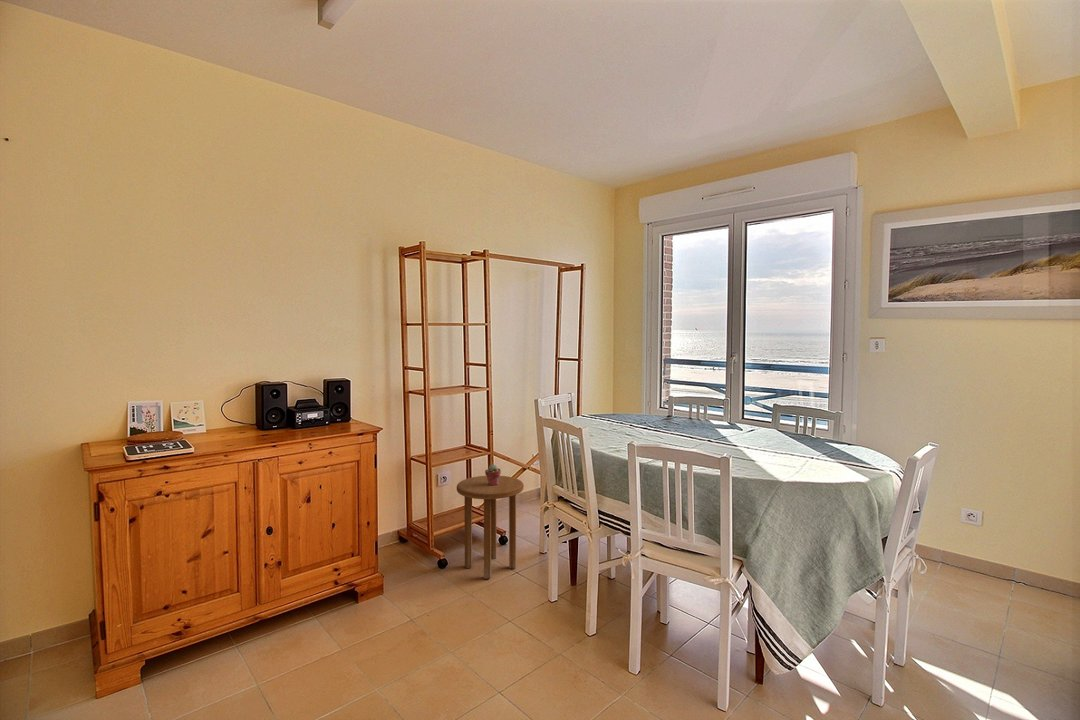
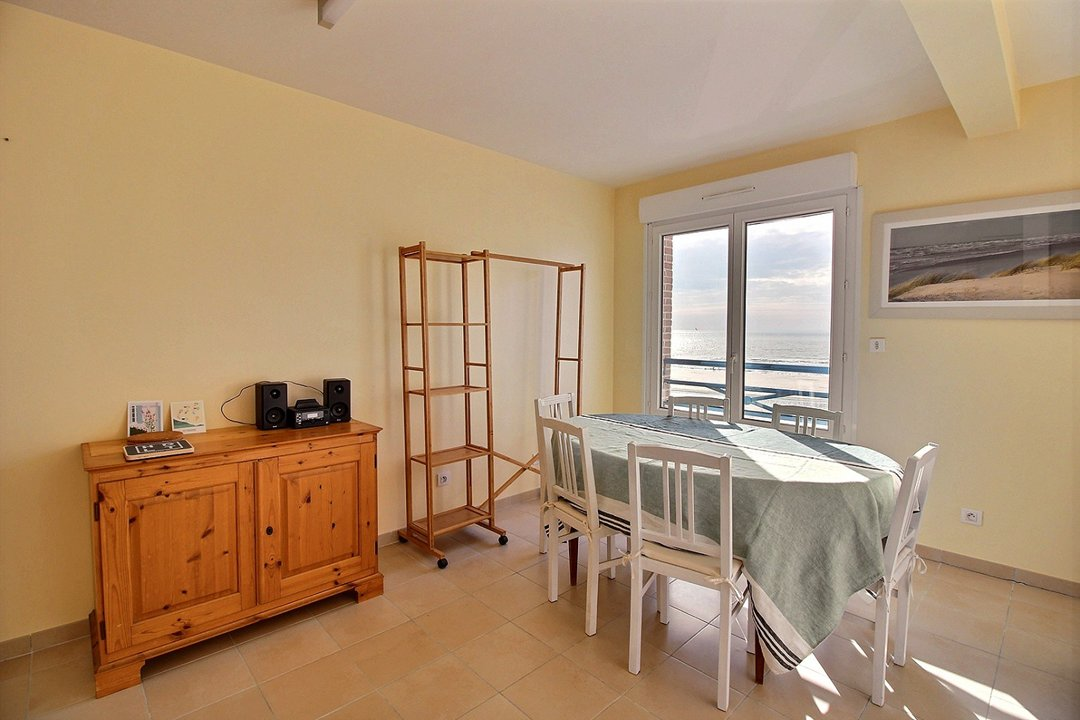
- potted succulent (493, 473)
- side table (490, 525)
